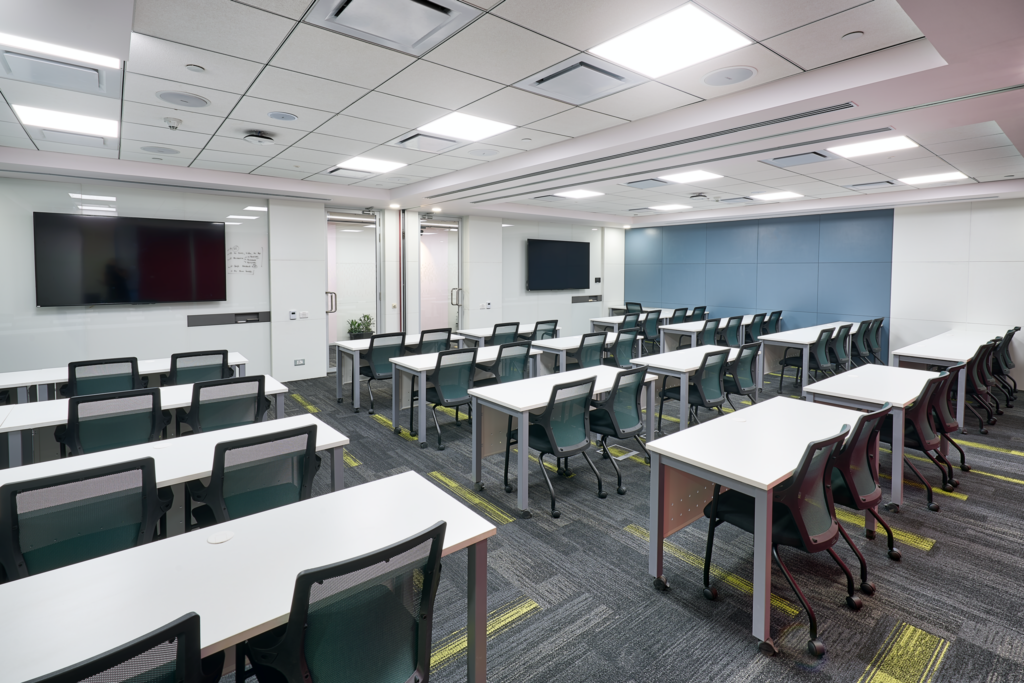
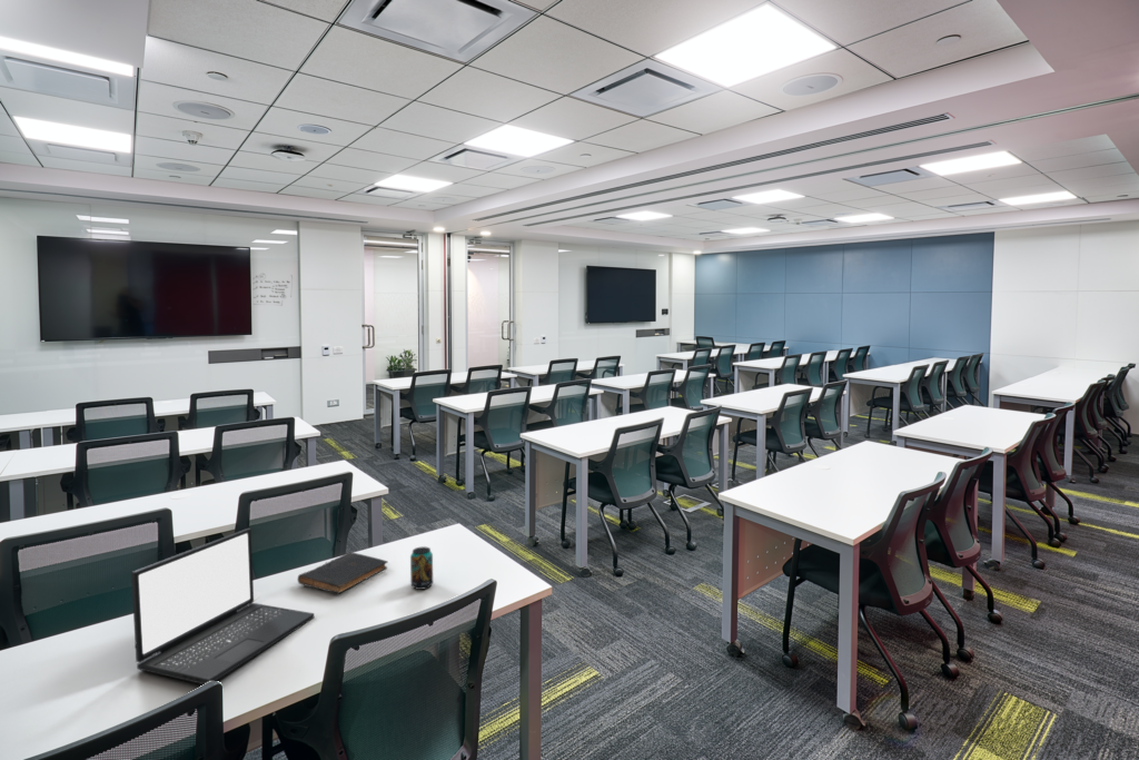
+ beverage can (422, 567)
+ laptop (230, 596)
+ book (344, 571)
